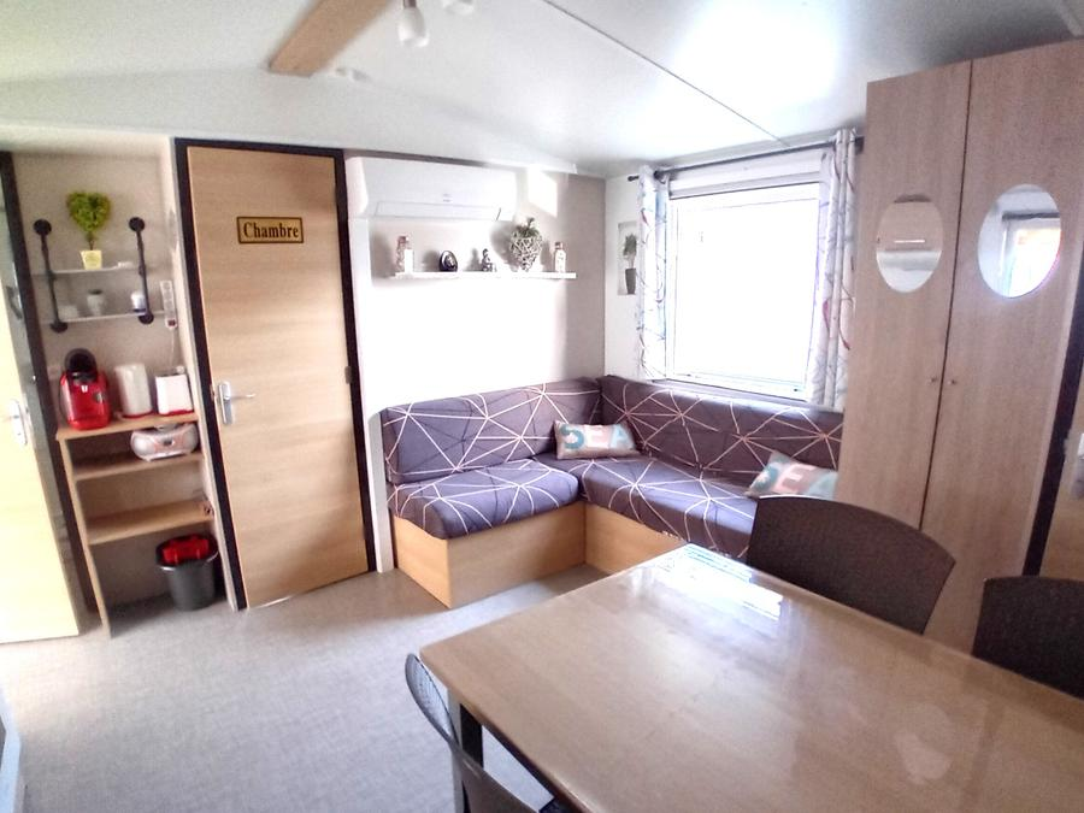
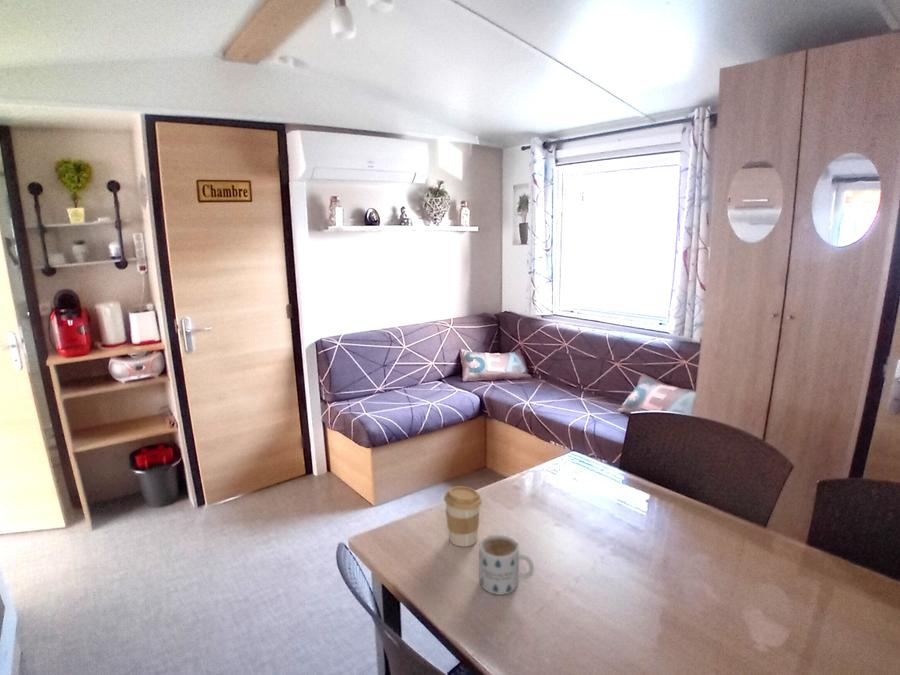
+ mug (506, 565)
+ coffee cup (463, 514)
